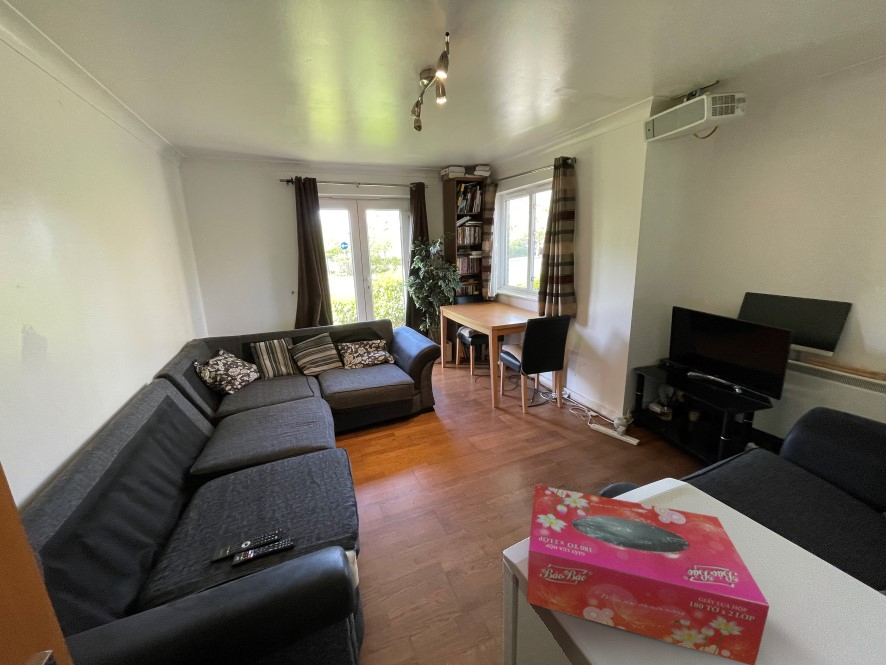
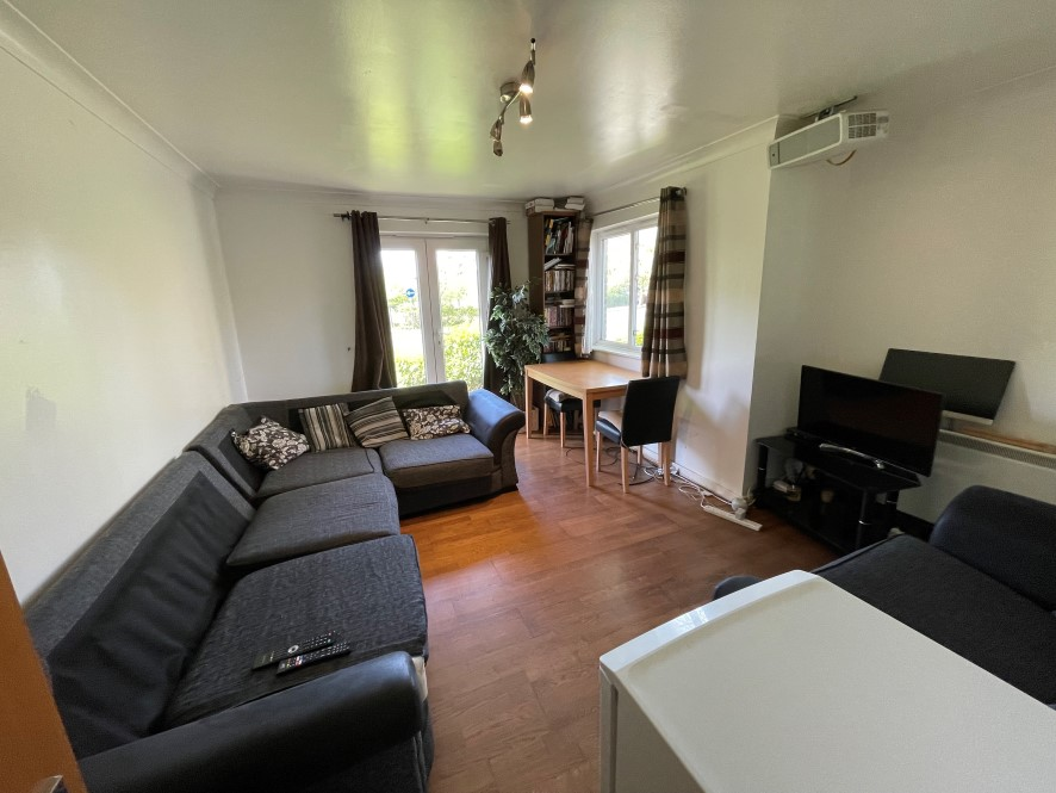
- tissue box (624, 558)
